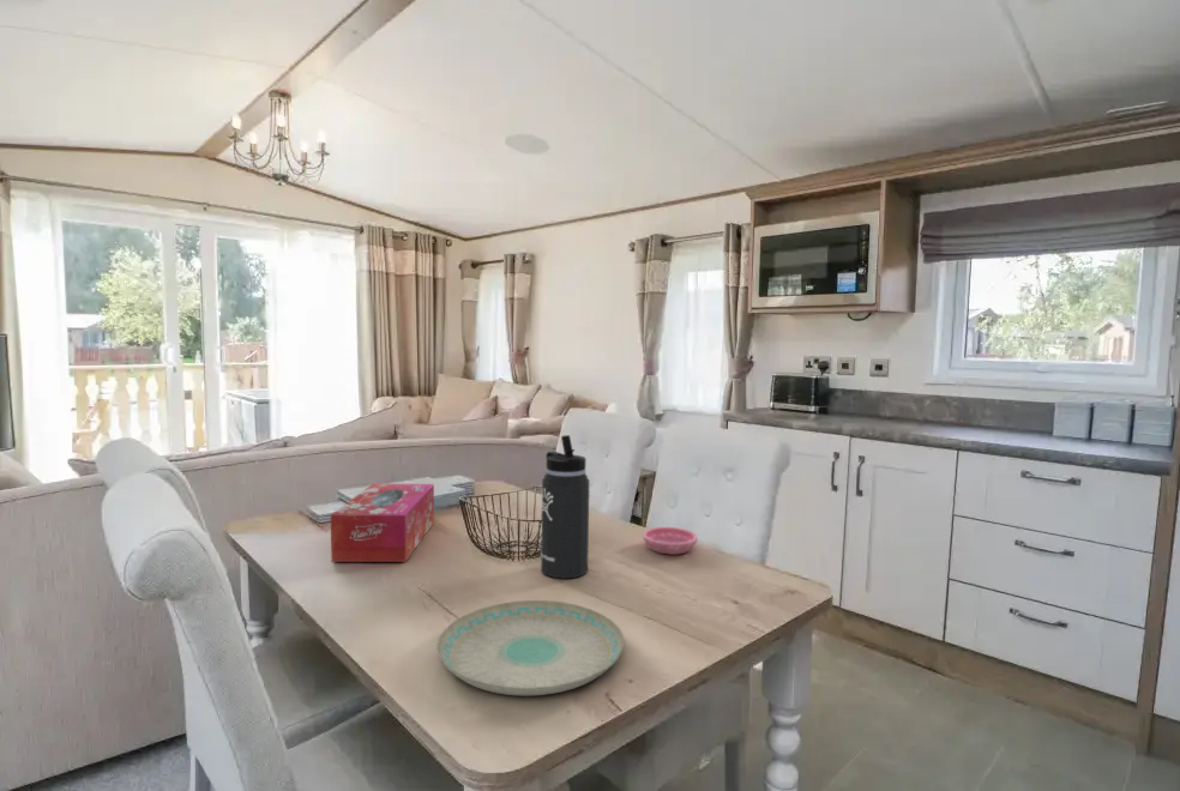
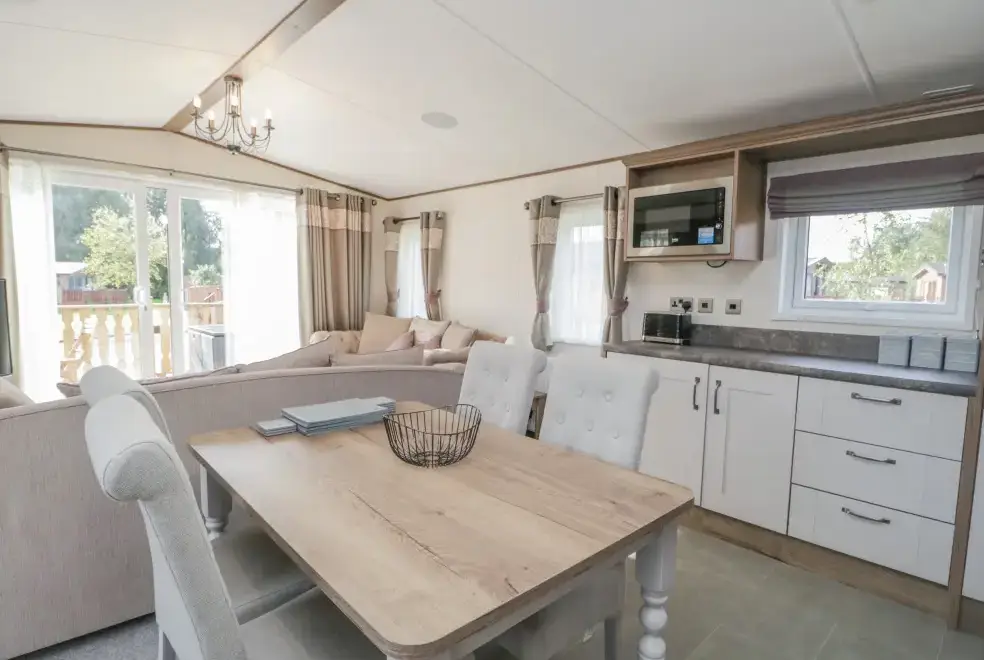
- saucer (669, 541)
- plate (531, 645)
- tissue box (387, 519)
- thermos bottle (562, 501)
